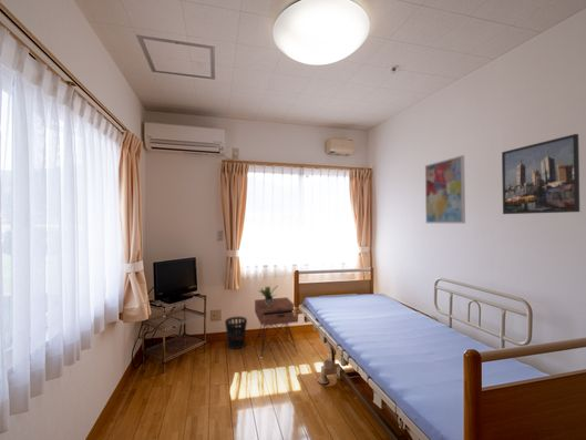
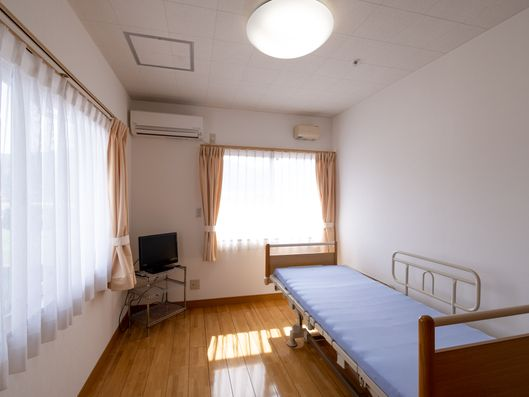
- nightstand (277, 326)
- wall art (443, 192)
- potted plant (268, 295)
- wastebasket (235, 332)
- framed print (536, 178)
